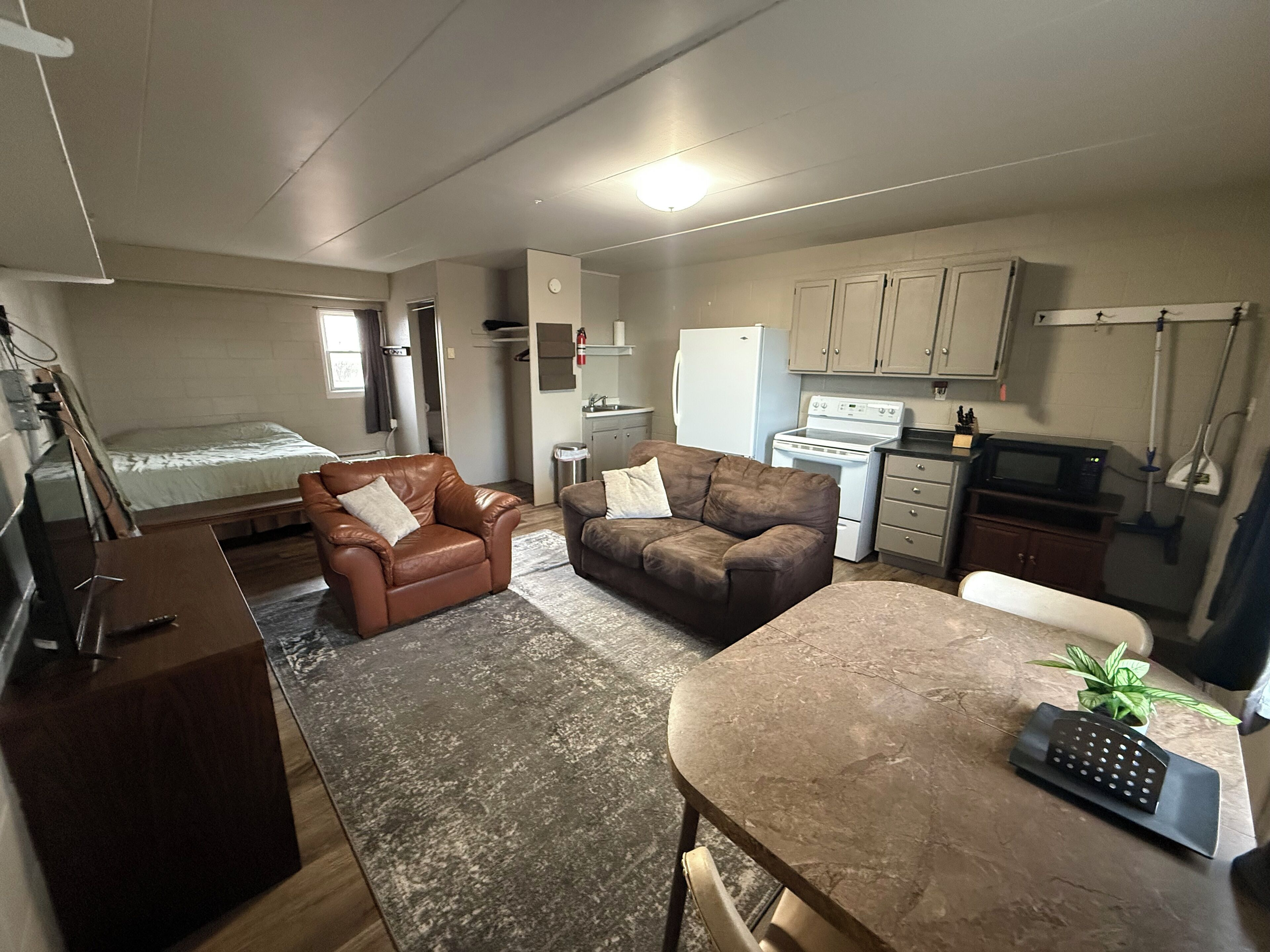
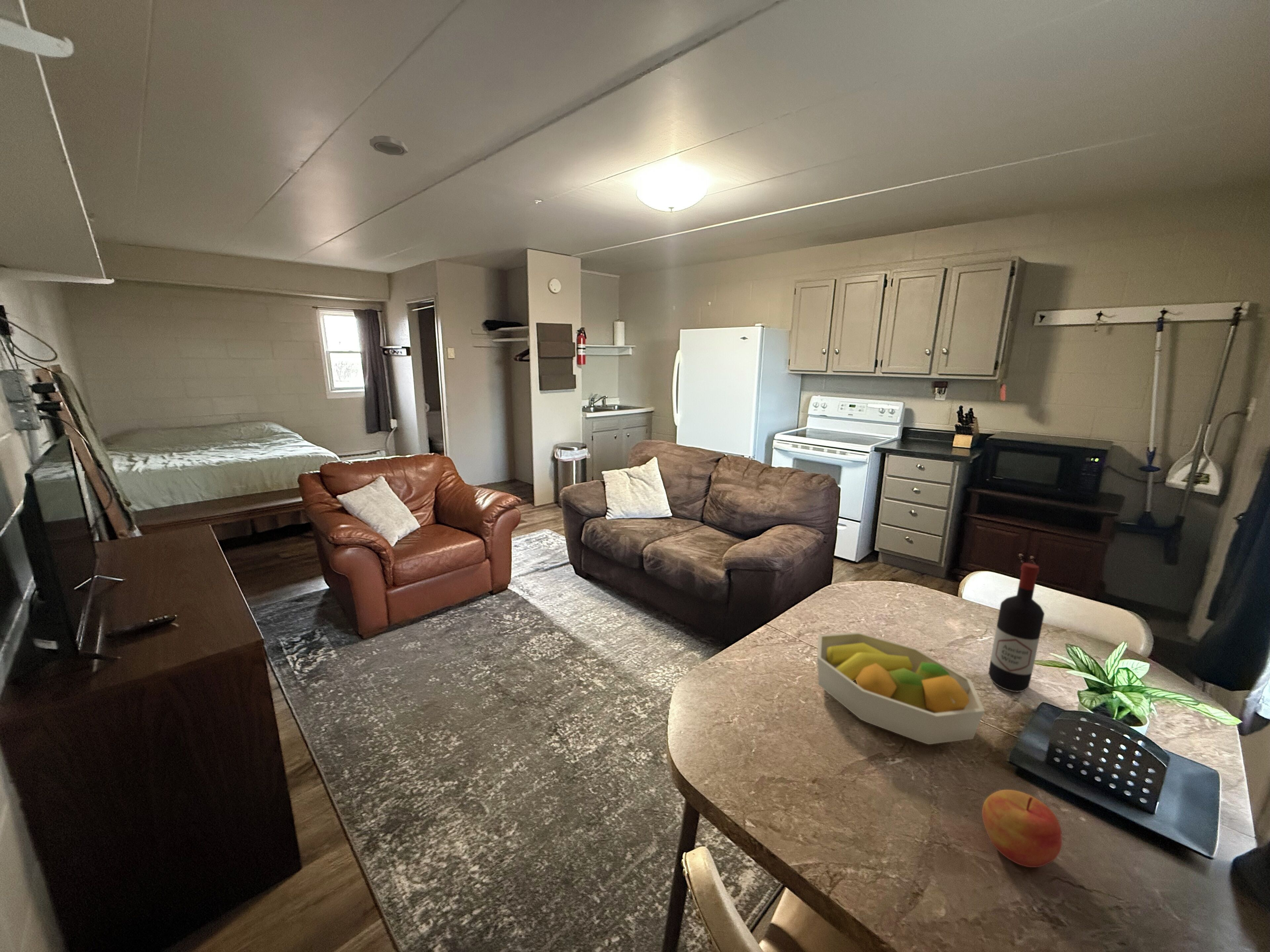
+ wine bottle (1019, 626)
+ smoke detector (389, 143)
+ fruit bowl (890, 678)
+ apple (1021, 823)
